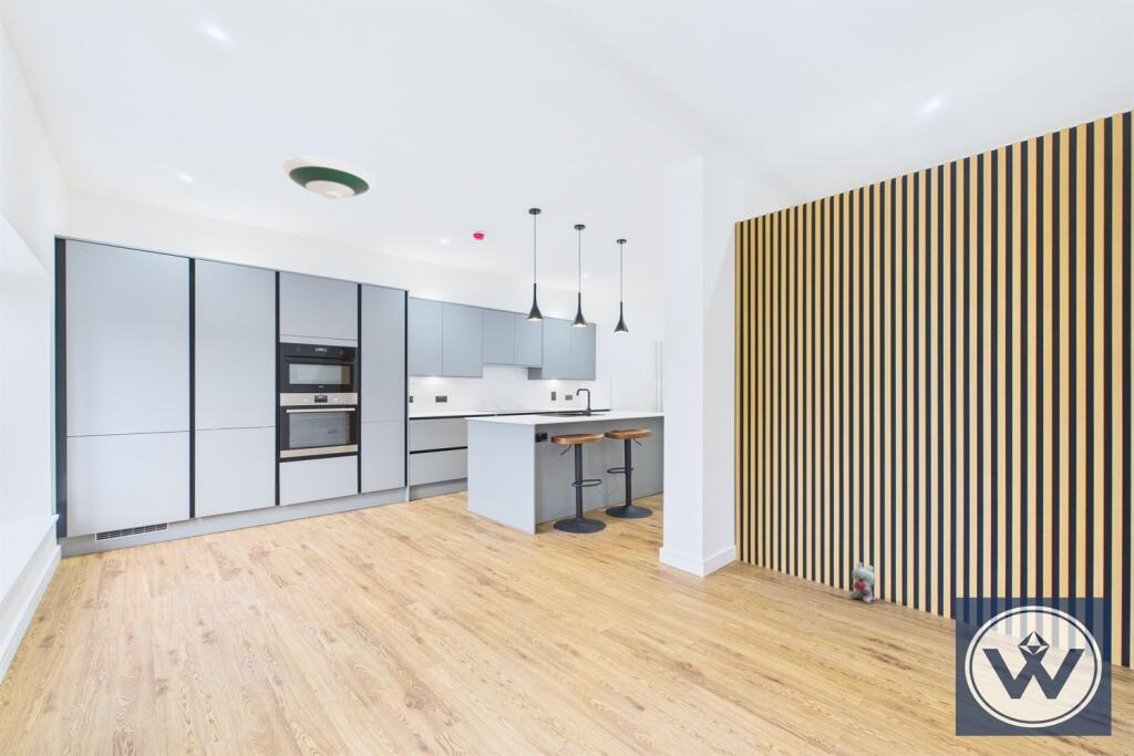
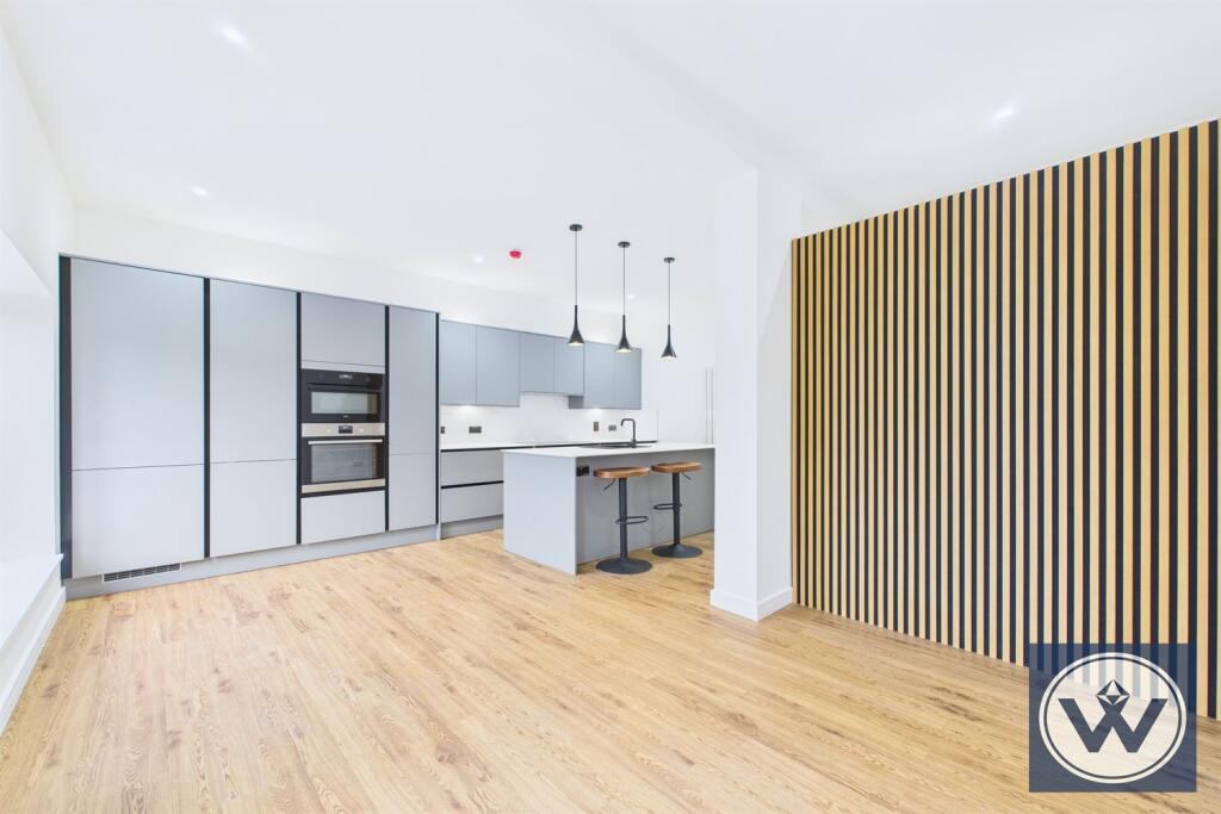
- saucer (330, 186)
- plush toy (863, 581)
